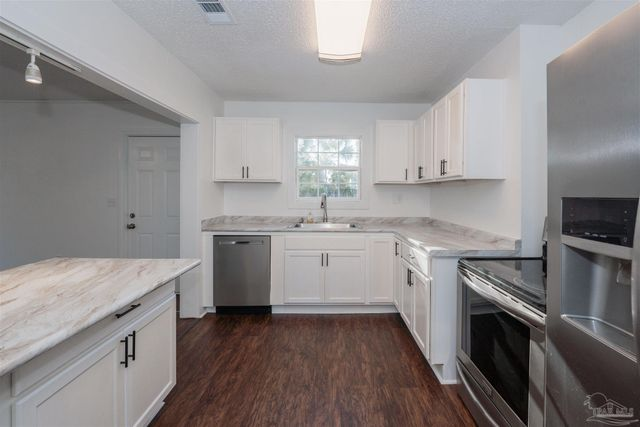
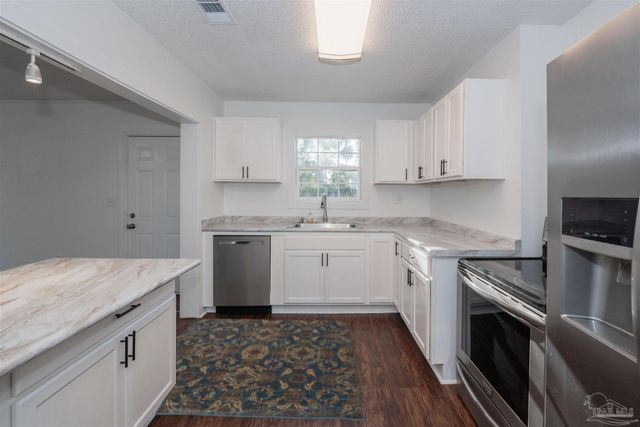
+ rug (265, 334)
